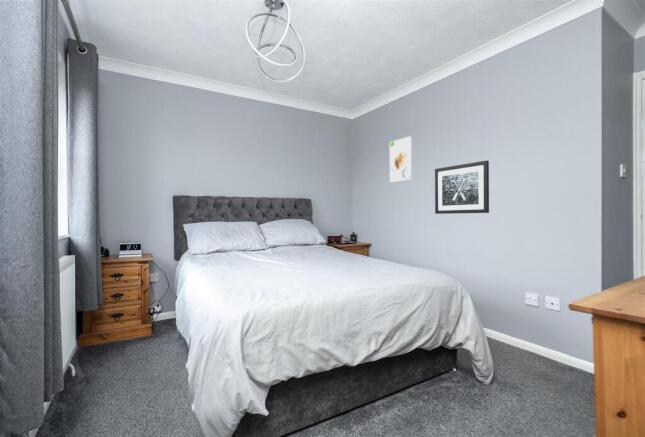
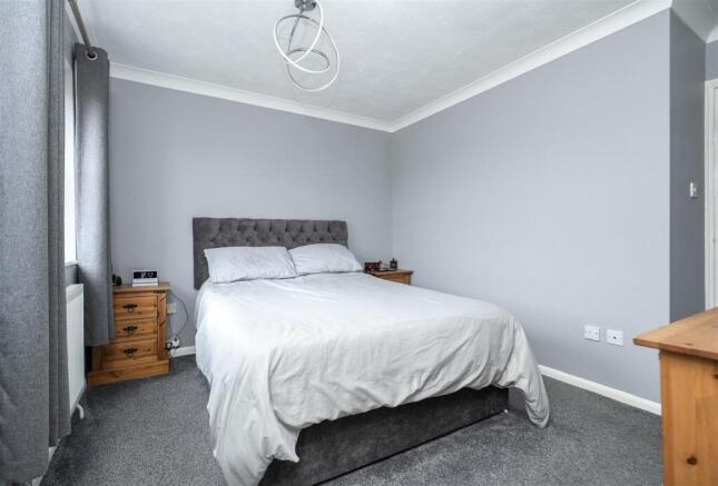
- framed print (400, 160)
- wall art (459, 189)
